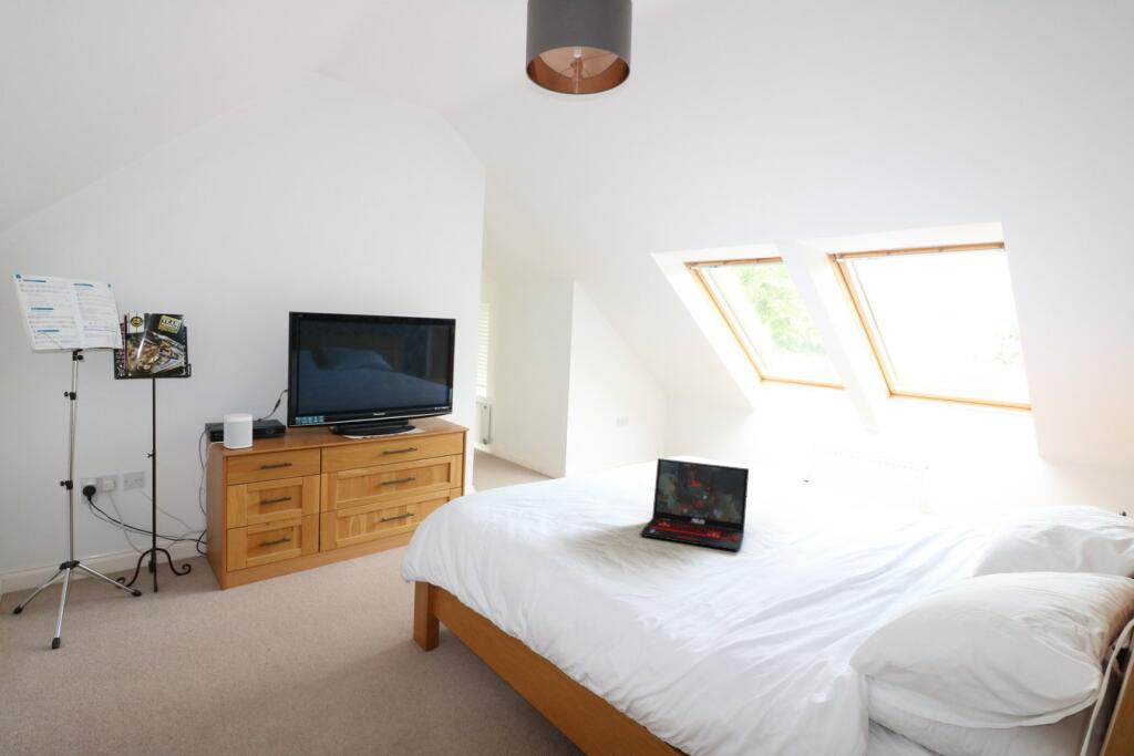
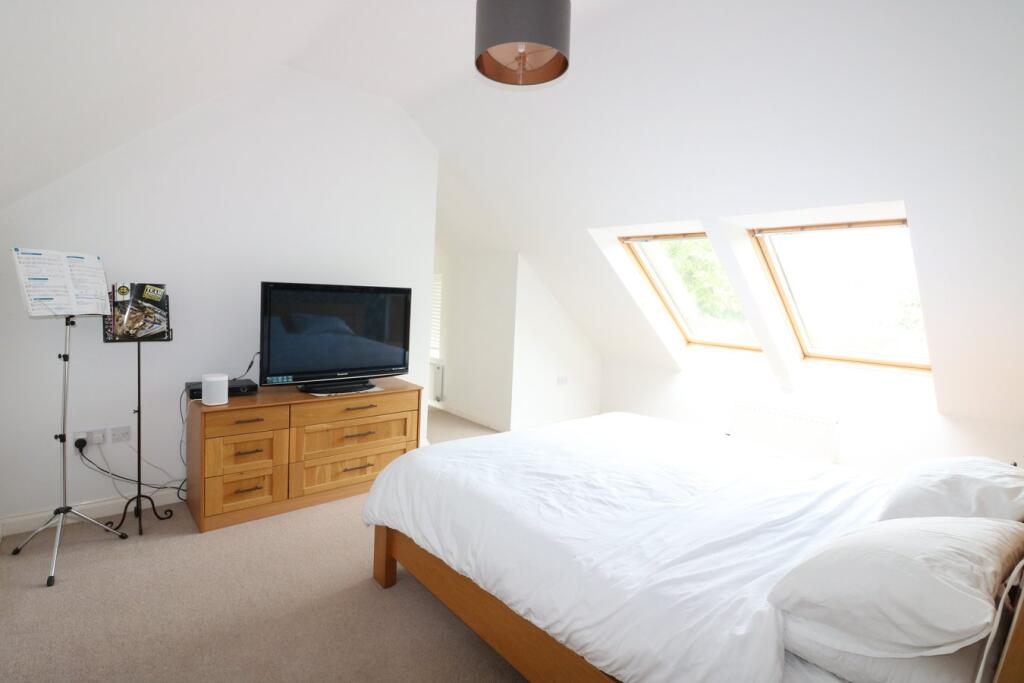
- laptop (695, 501)
